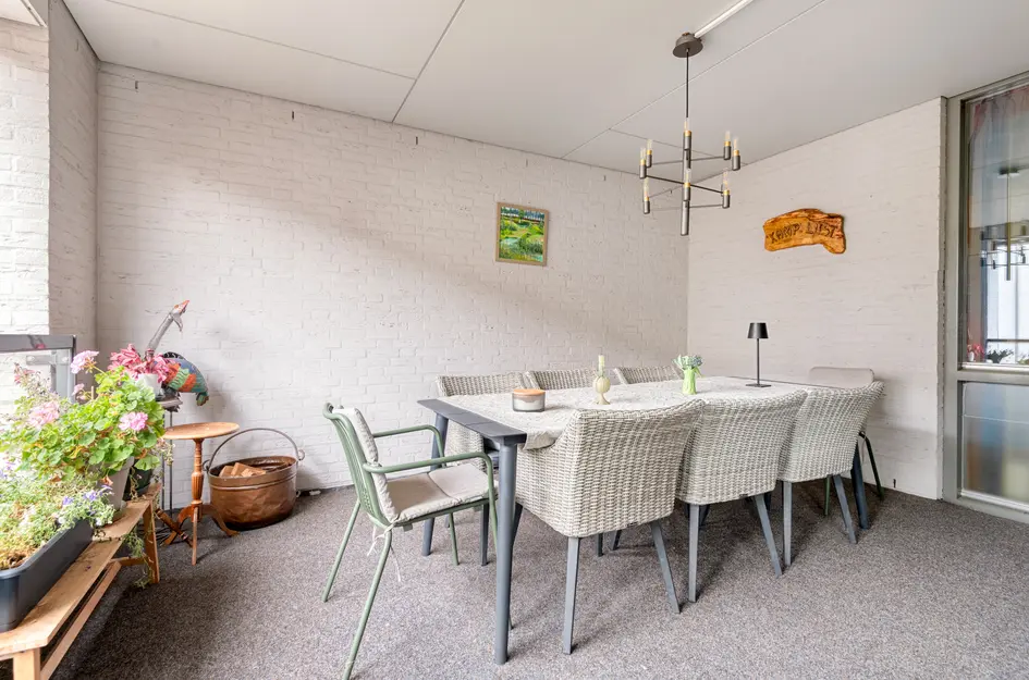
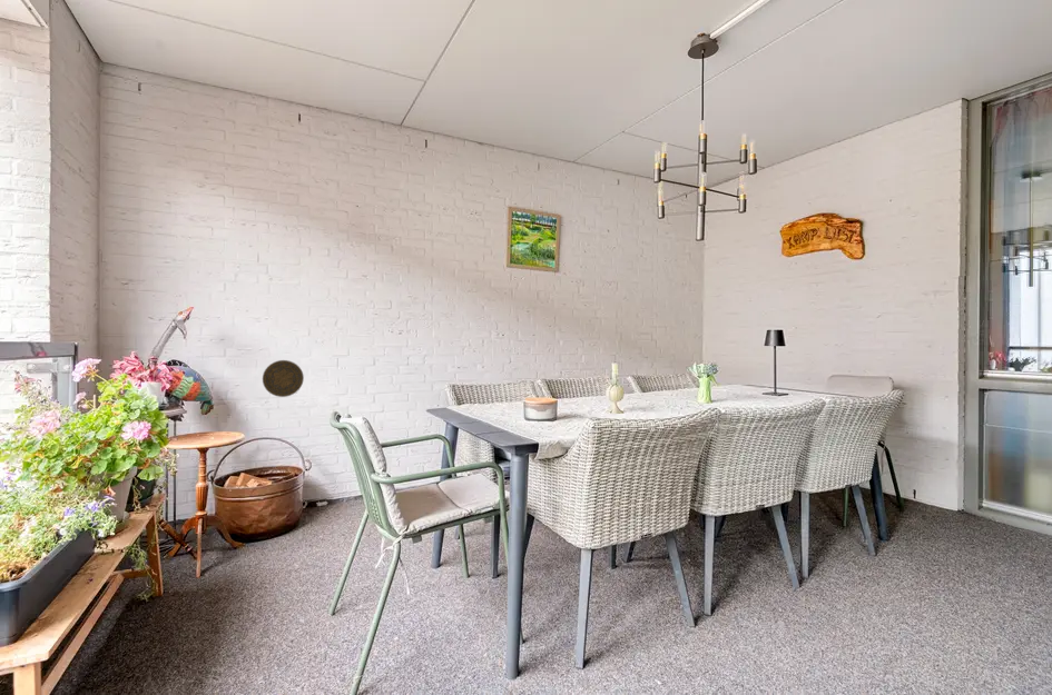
+ decorative plate (283, 378)
